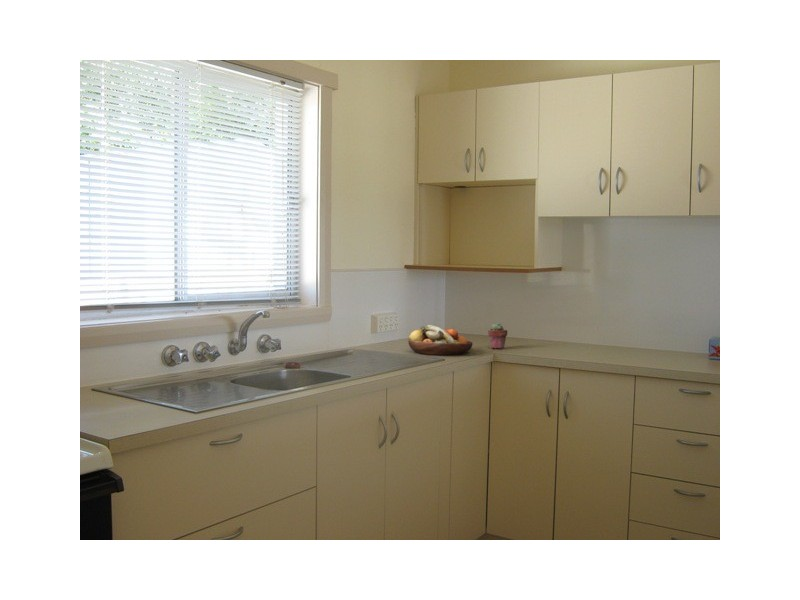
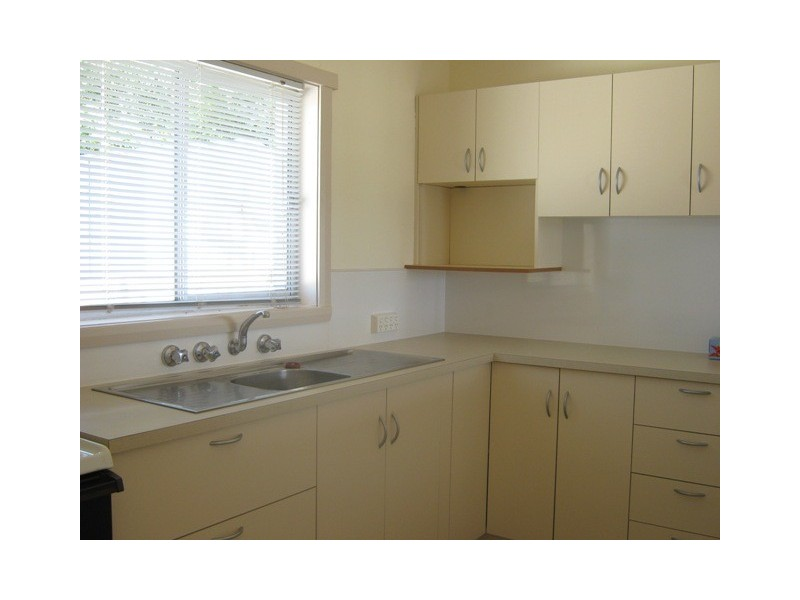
- fruit bowl (440, 338)
- potted succulent (497, 335)
